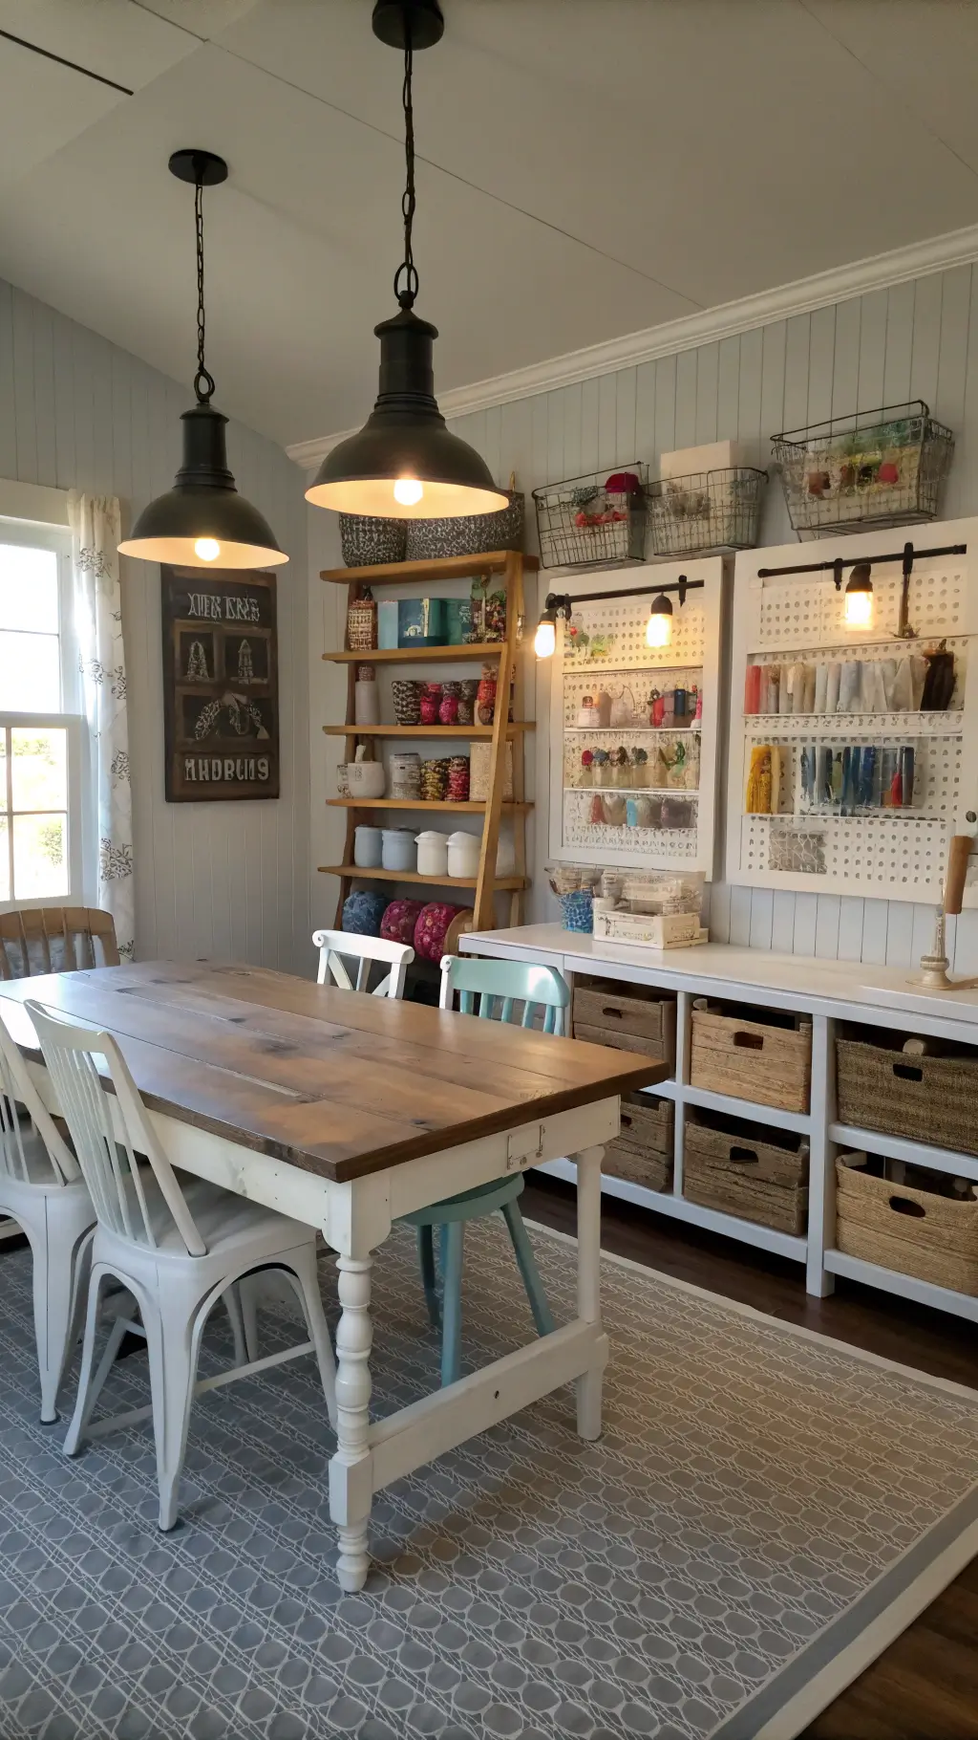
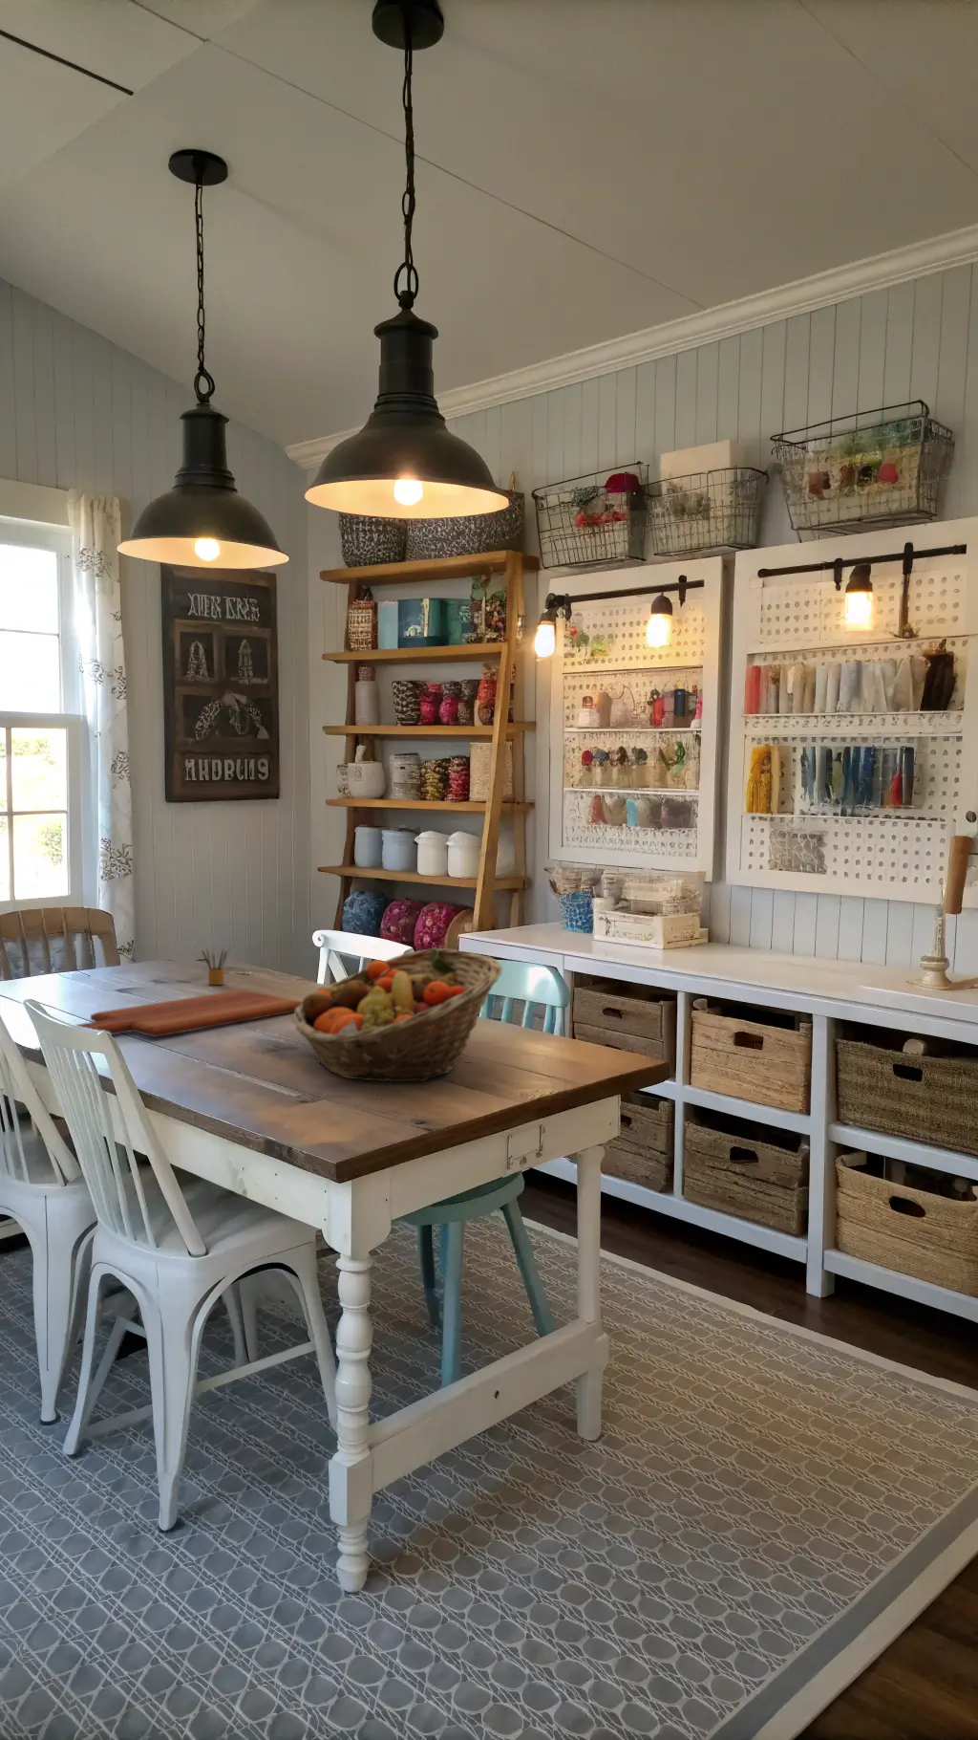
+ fruit basket (396, 1010)
+ cutting board (196, 1012)
+ pencil box (214, 964)
